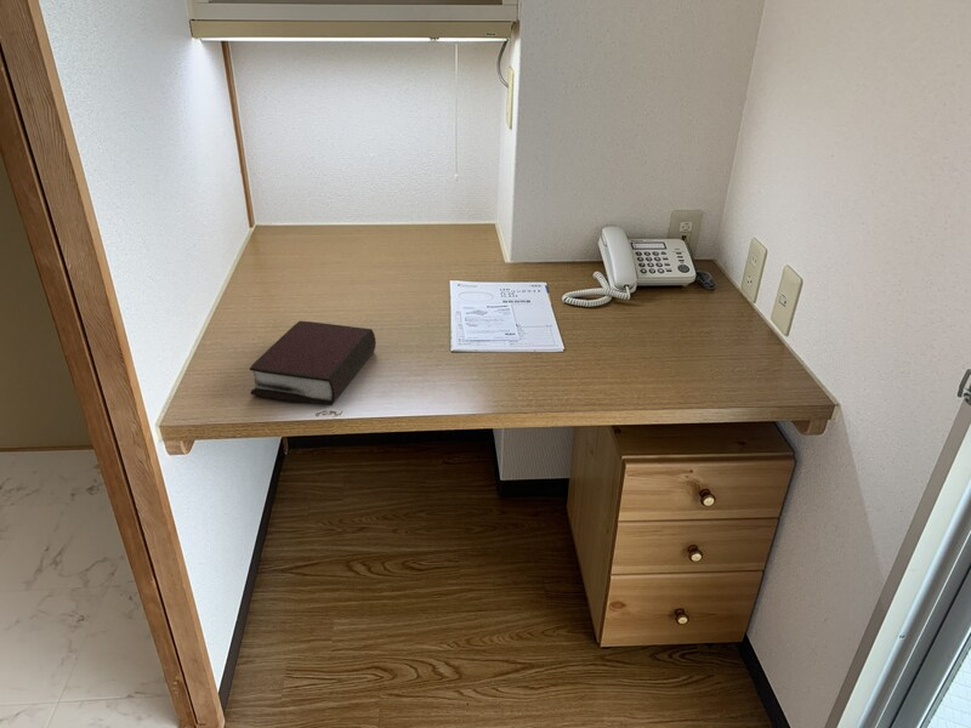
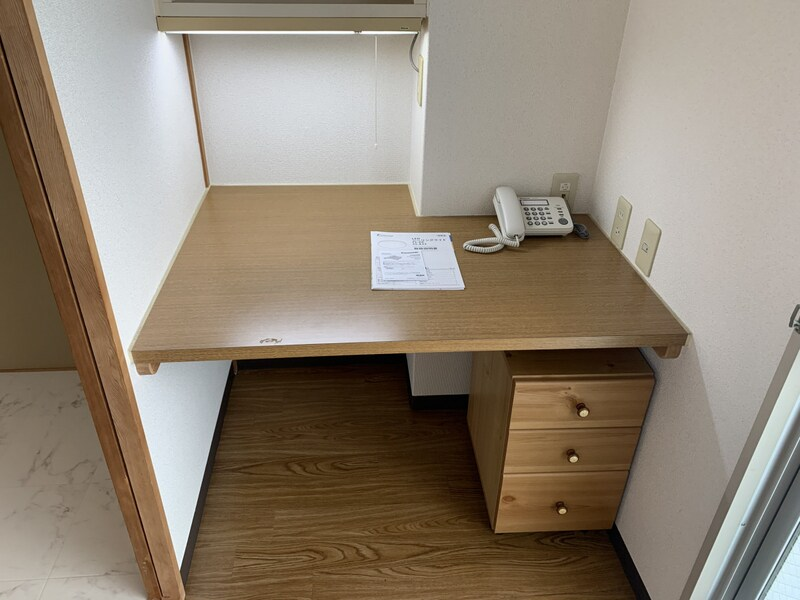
- bible (316, 360)
